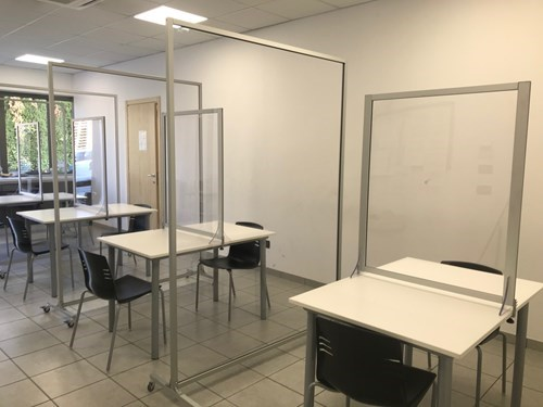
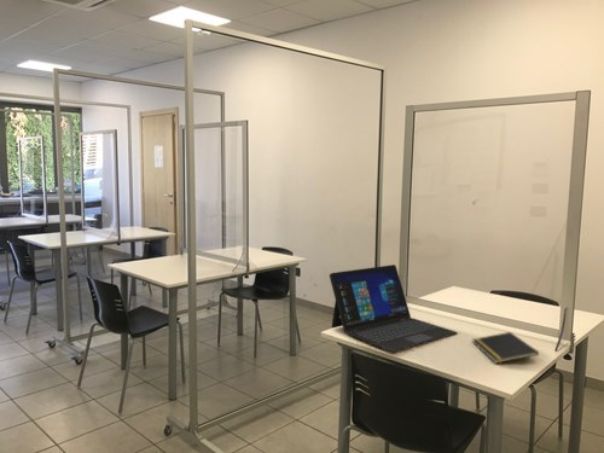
+ notepad (503, 345)
+ laptop (393, 302)
